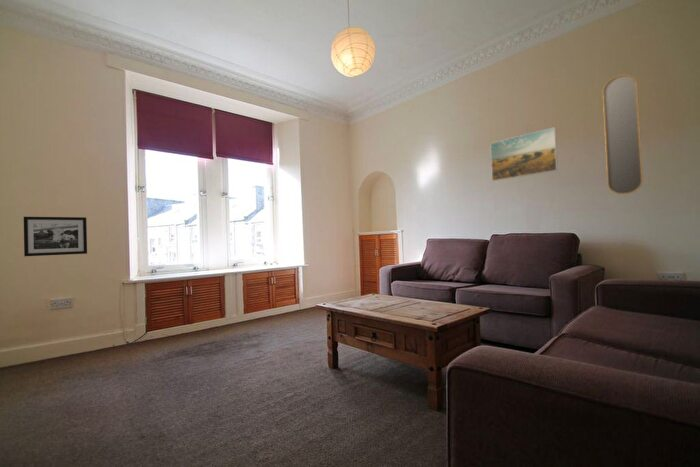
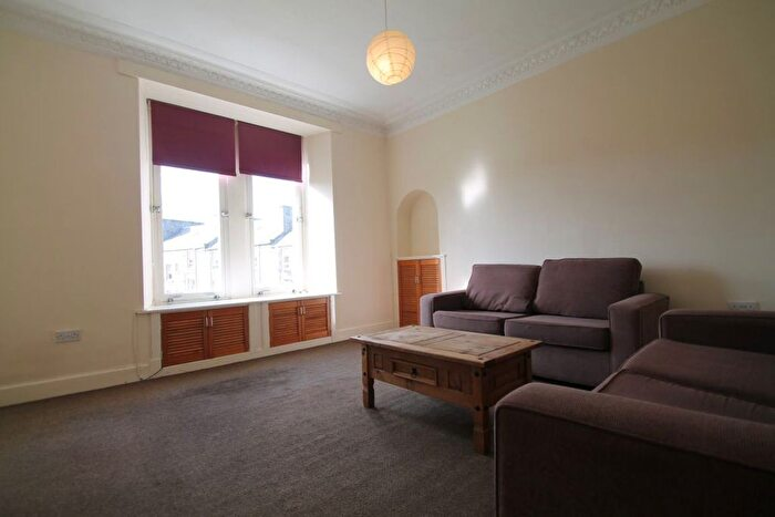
- picture frame (56, 236)
- home mirror (622, 134)
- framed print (521, 156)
